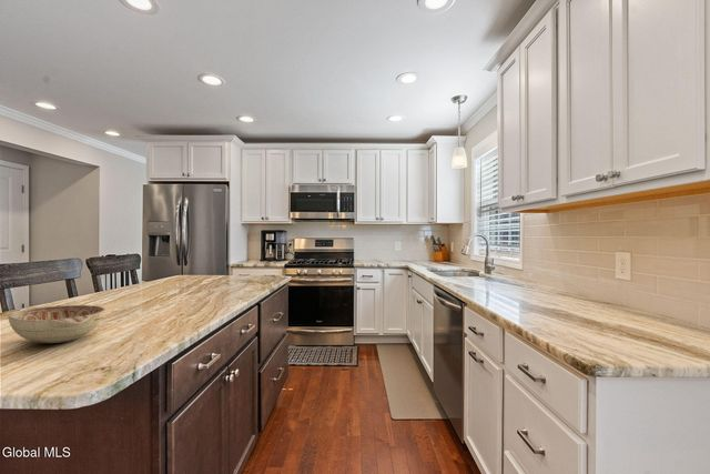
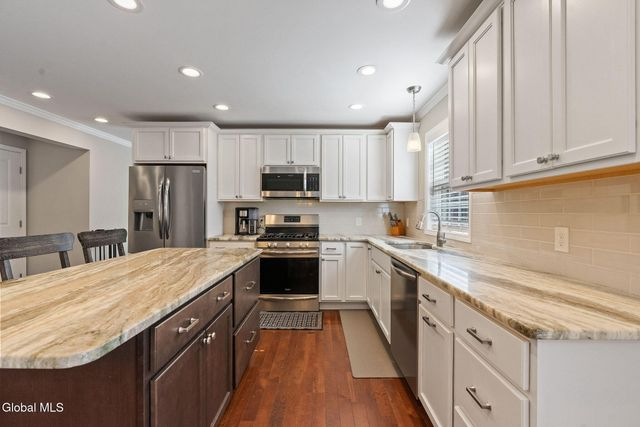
- decorative bowl (60, 324)
